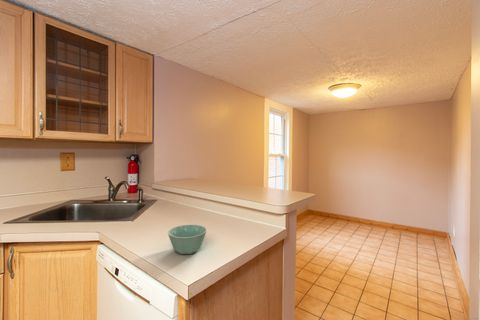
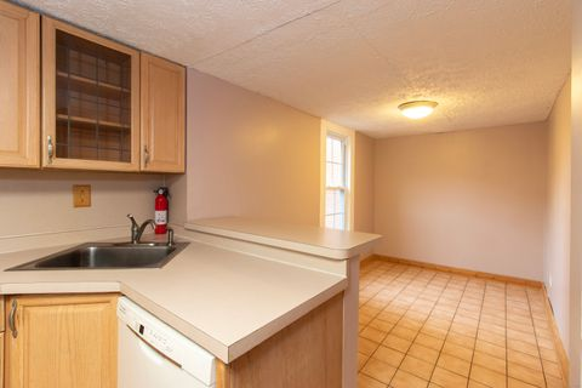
- bowl (187, 240)
